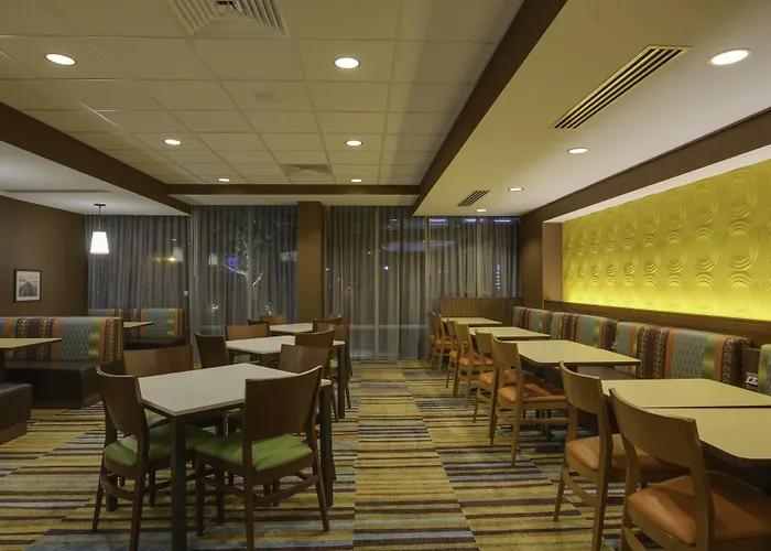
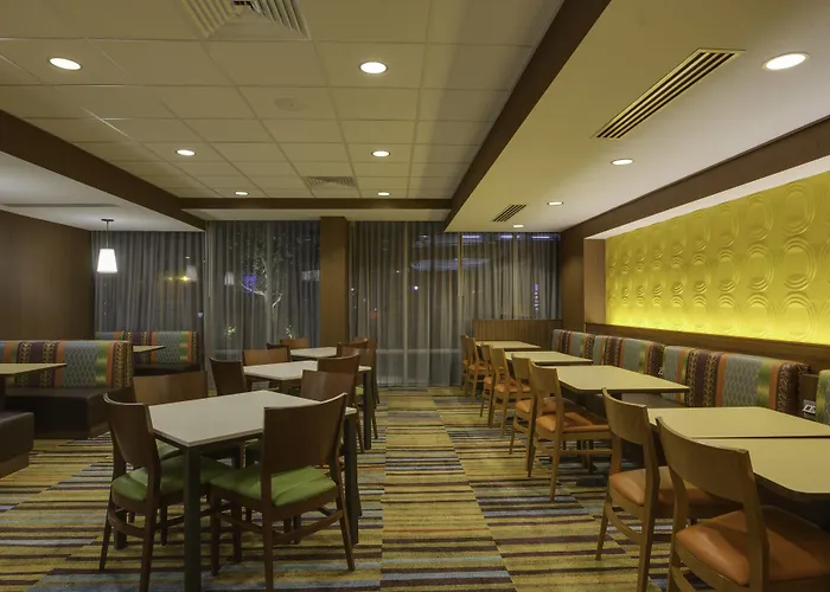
- wall art (28, 285)
